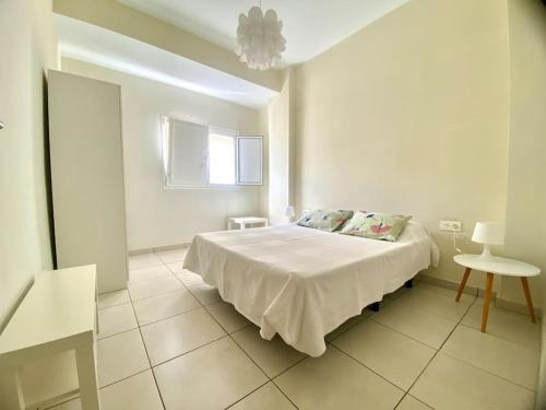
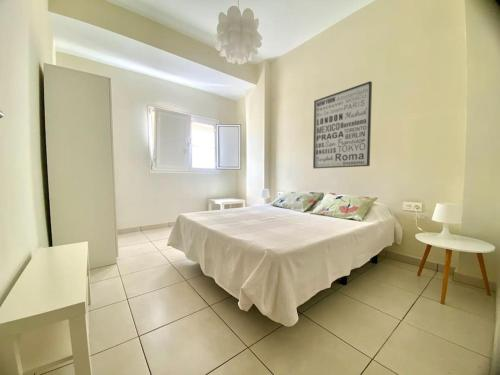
+ wall art (339, 130)
